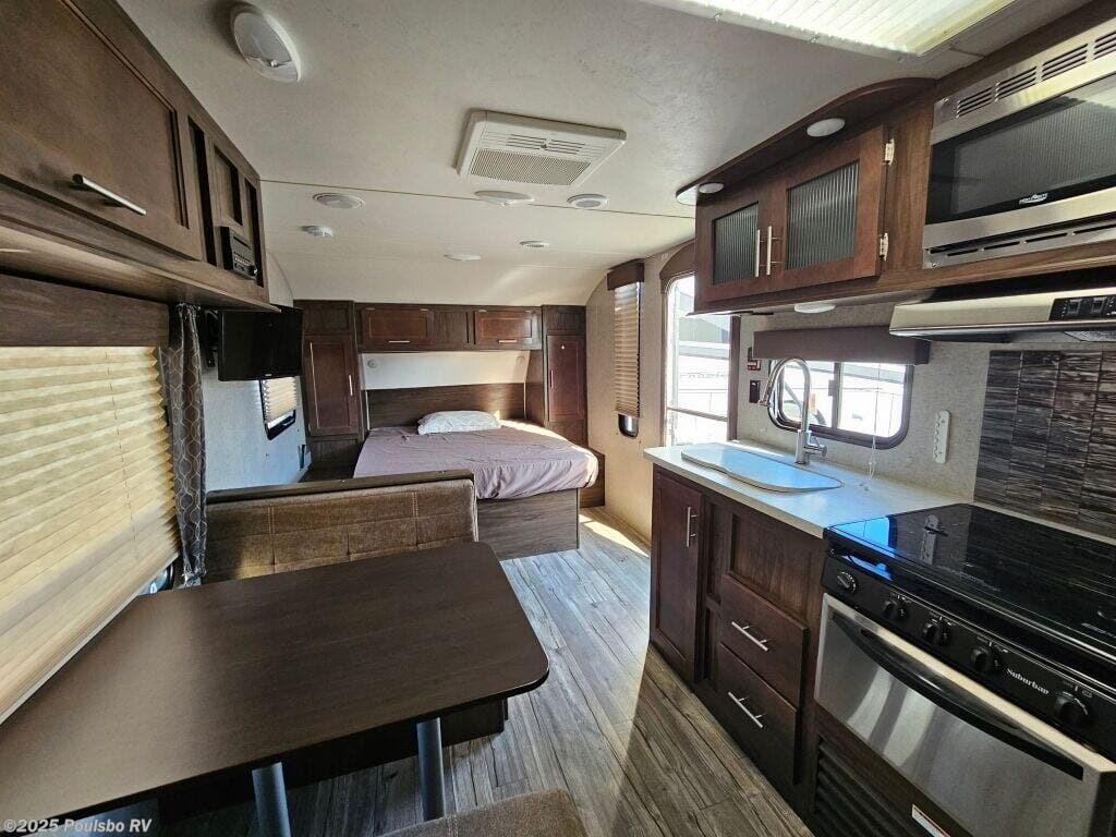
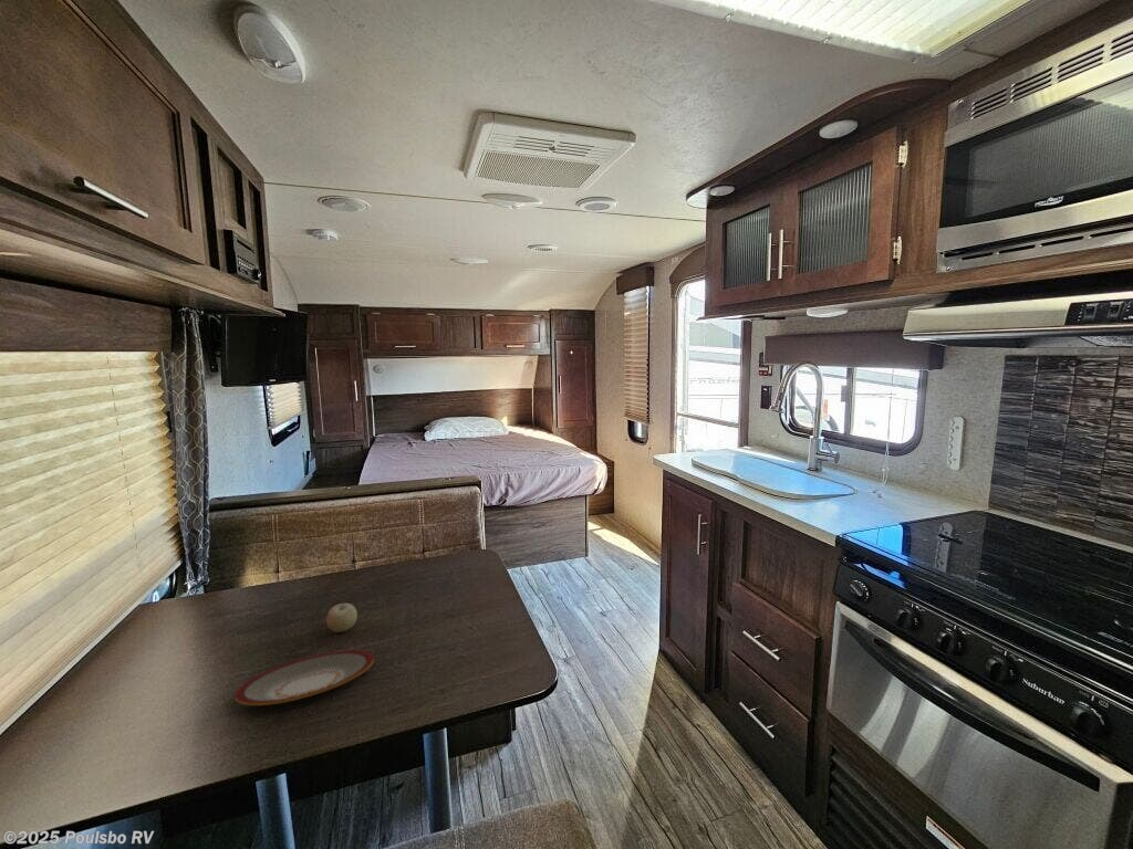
+ fruit (341, 616)
+ plate (309, 679)
